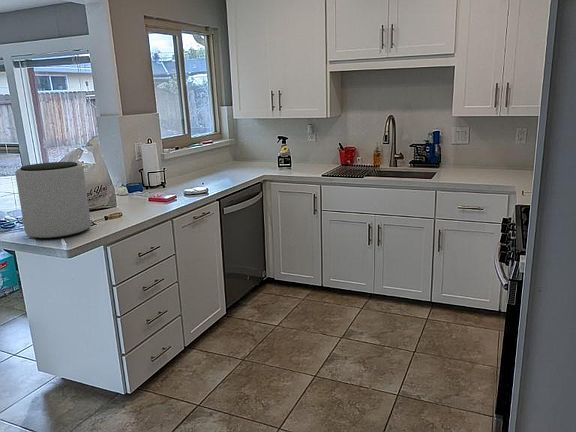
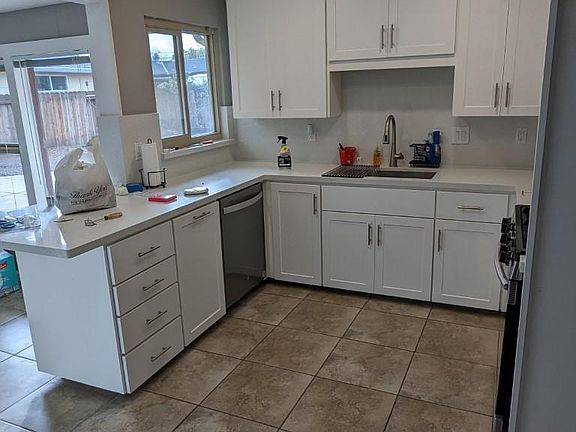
- plant pot (54, 199)
